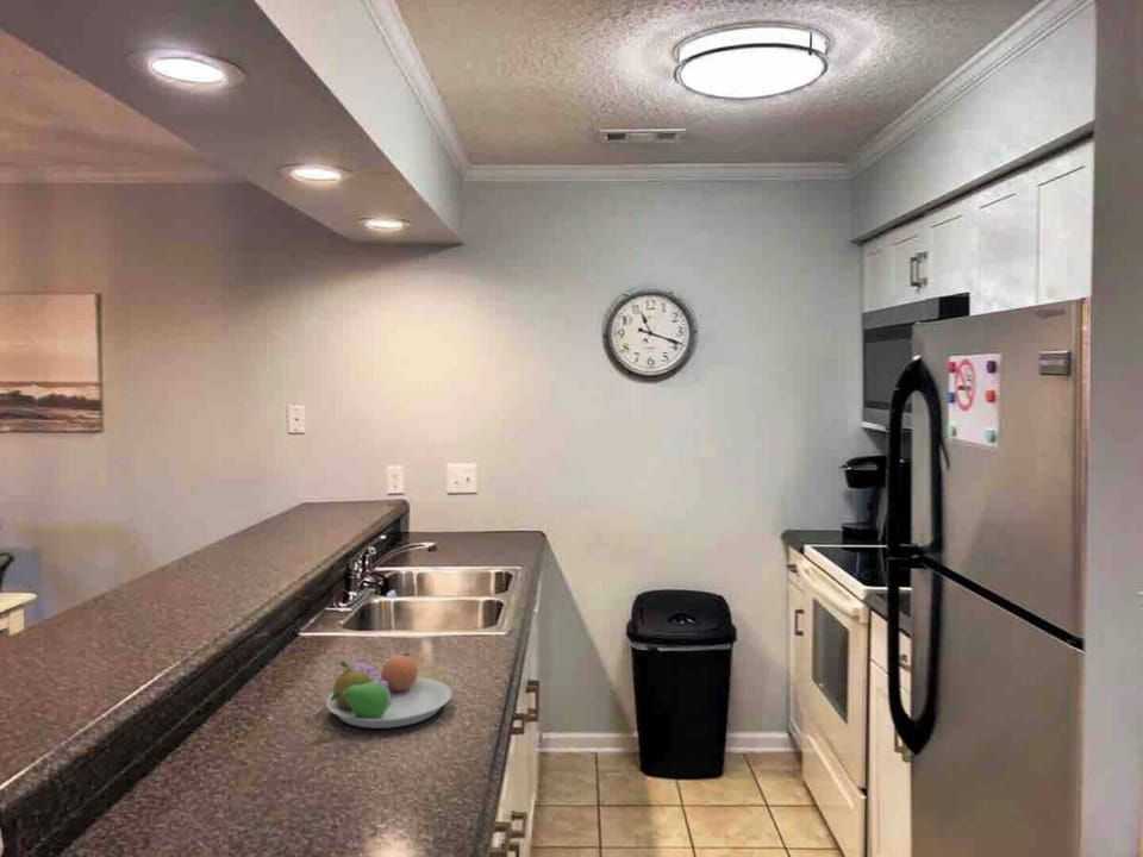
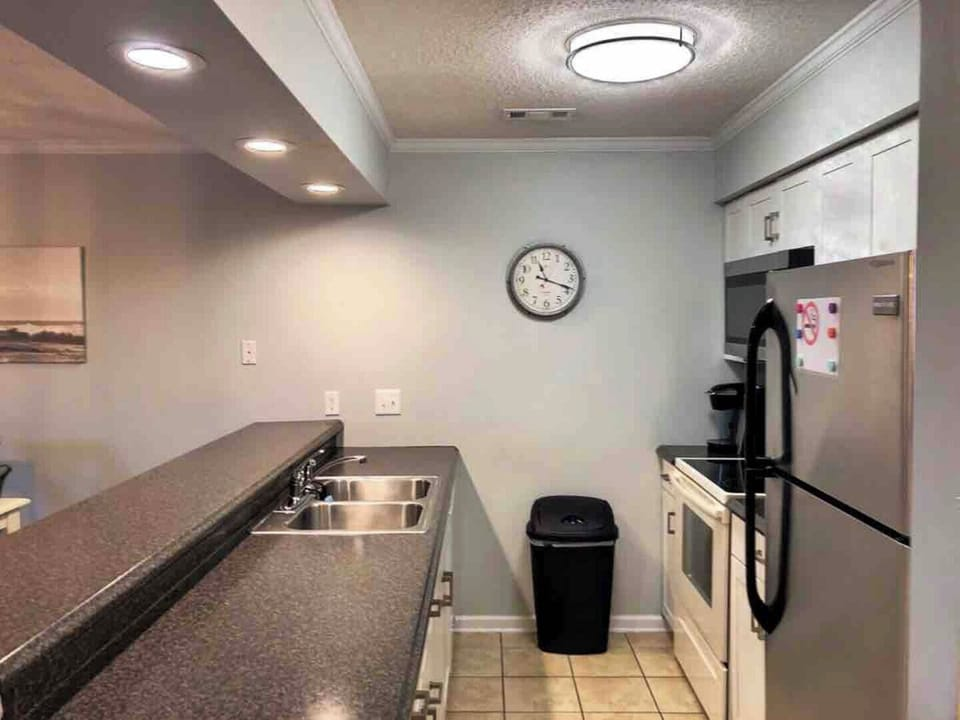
- fruit bowl (385, 686)
